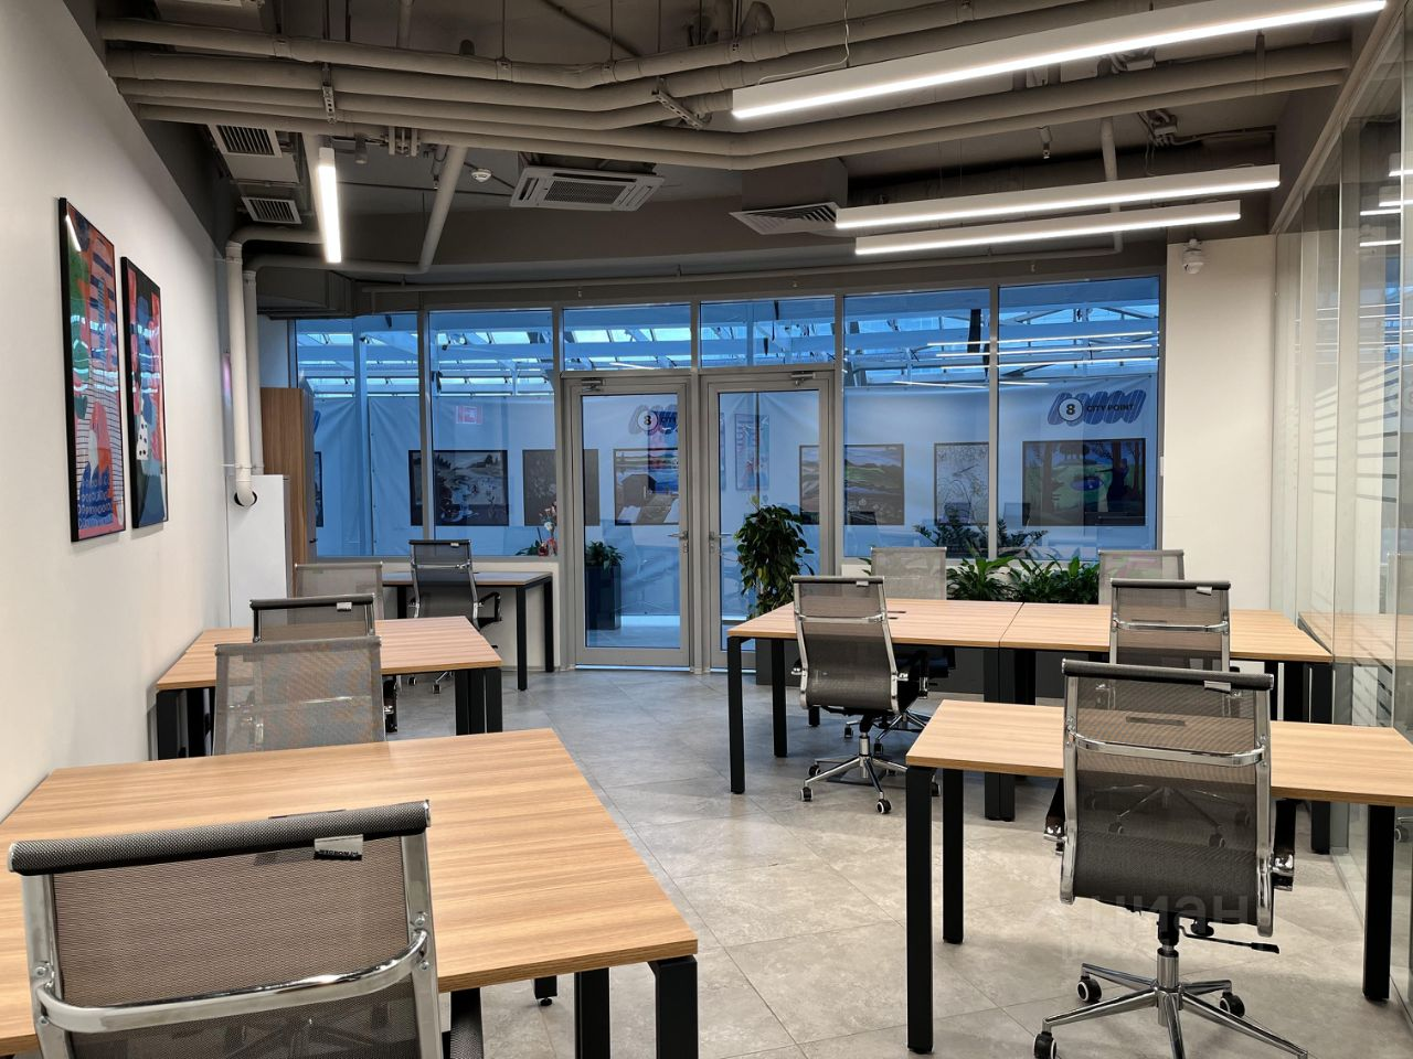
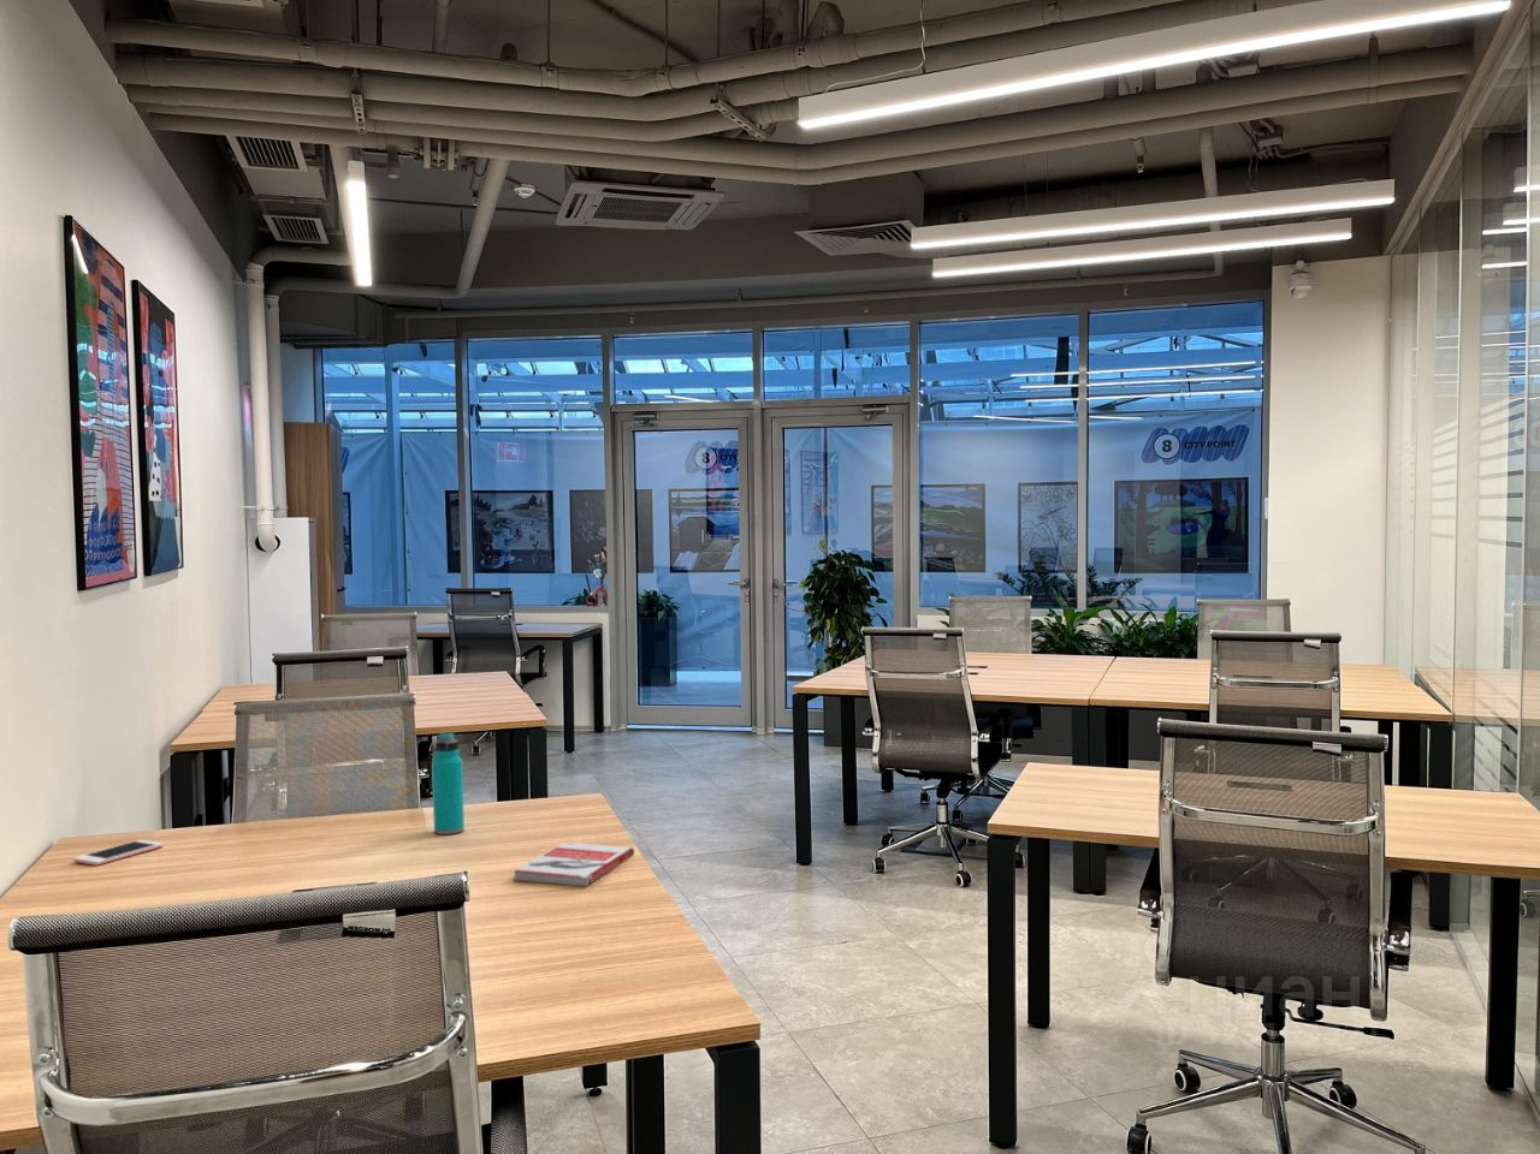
+ book (575, 863)
+ cell phone (119, 851)
+ water bottle (447, 782)
